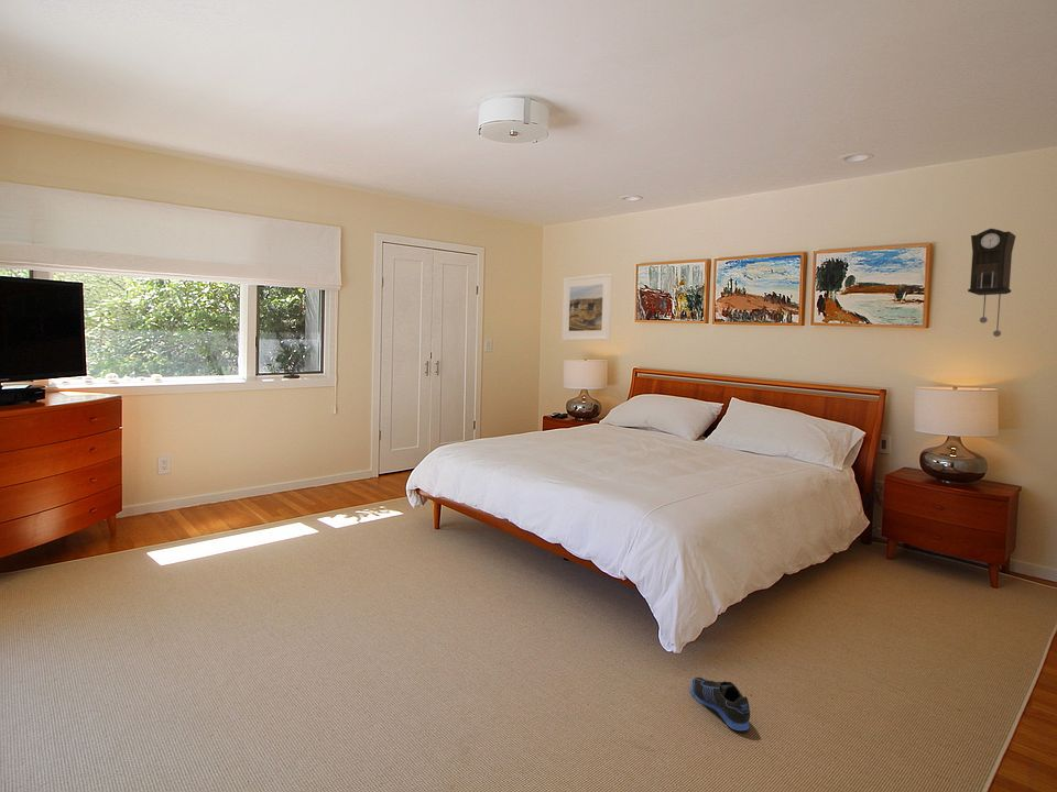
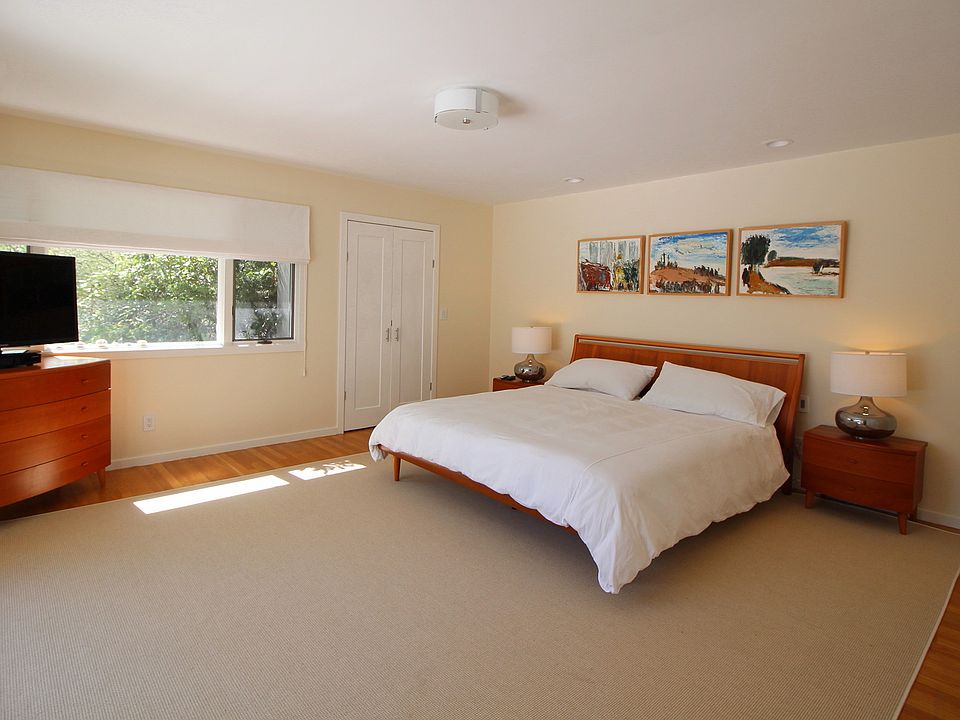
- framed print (586, 308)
- pendulum clock (990, 283)
- sneaker (720, 693)
